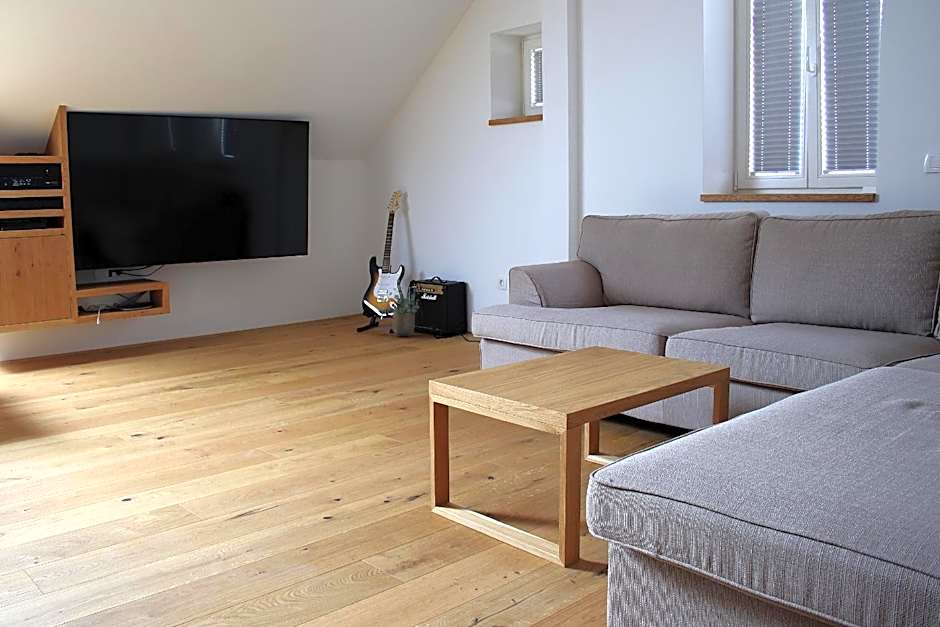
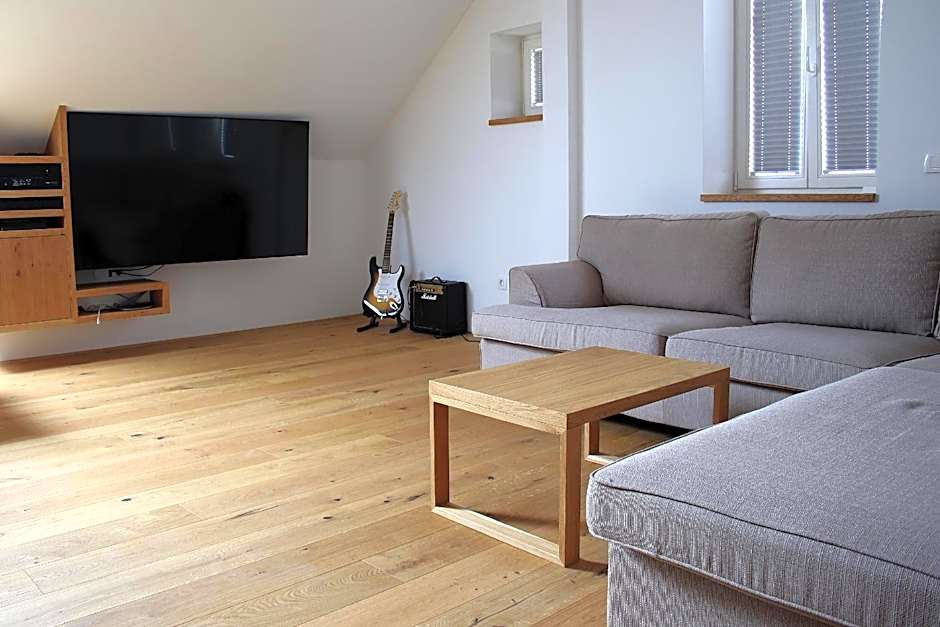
- potted plant (404, 307)
